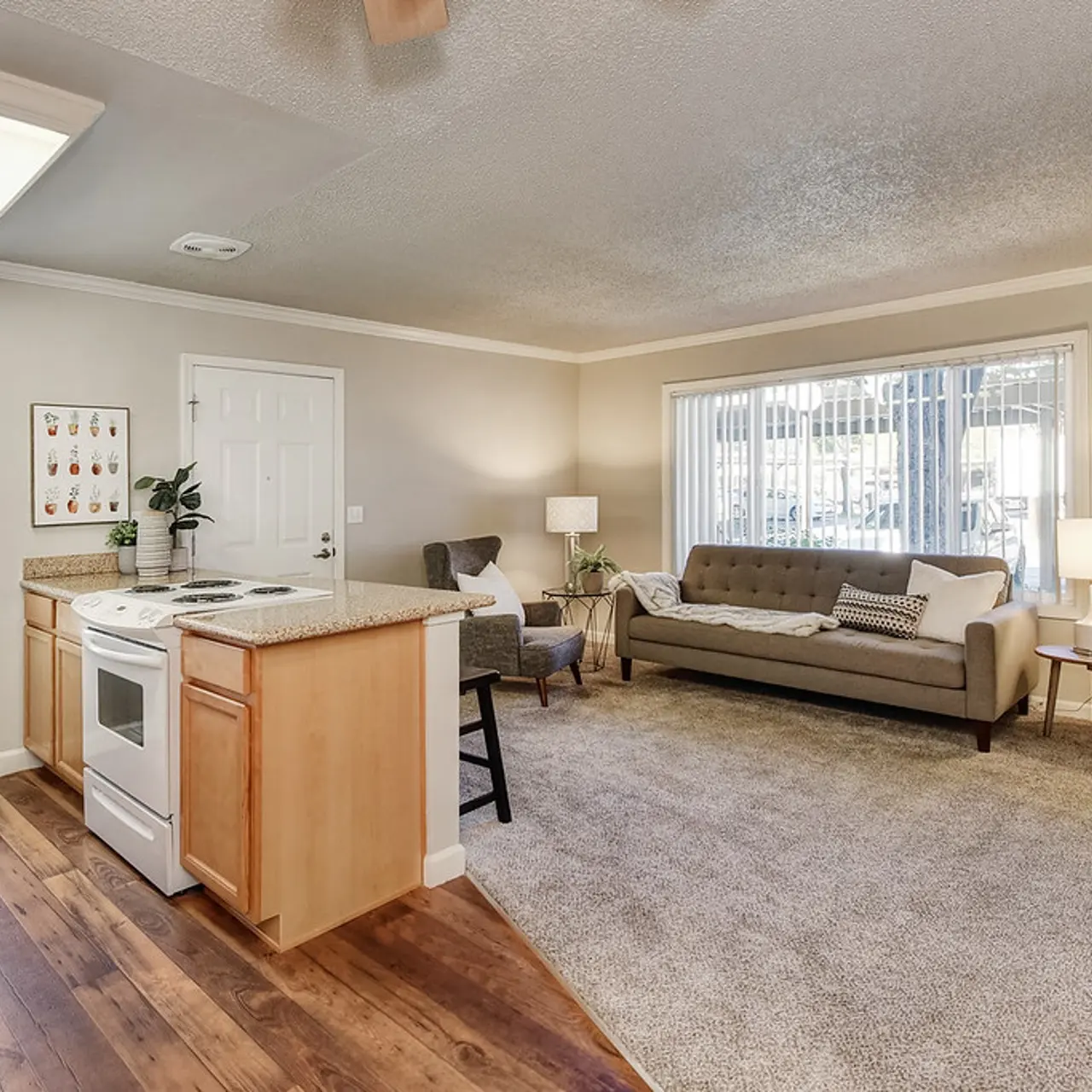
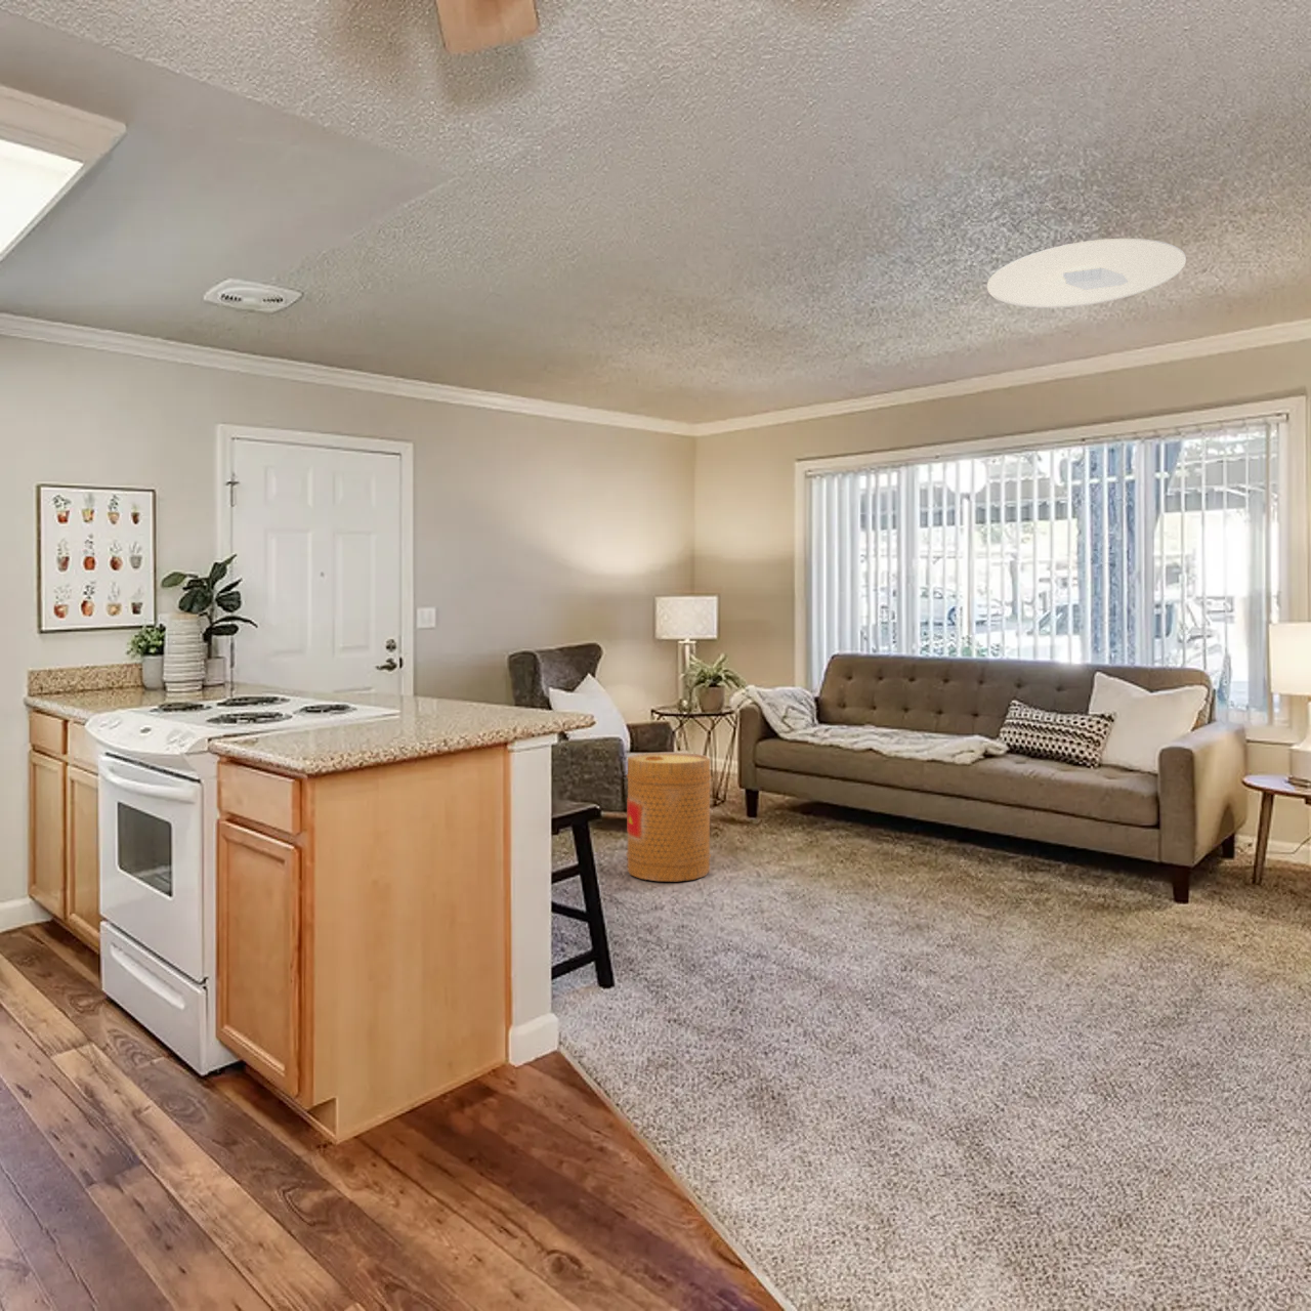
+ basket (668, 814)
+ ceiling light (1083, 268)
